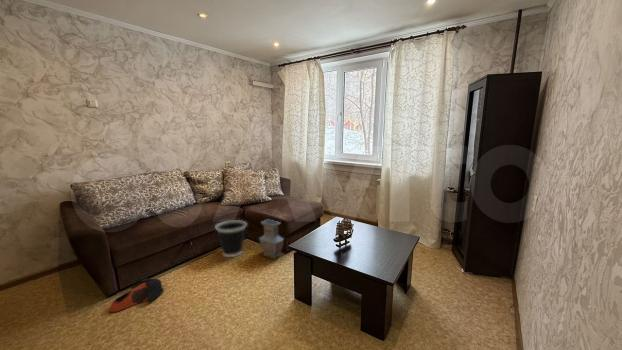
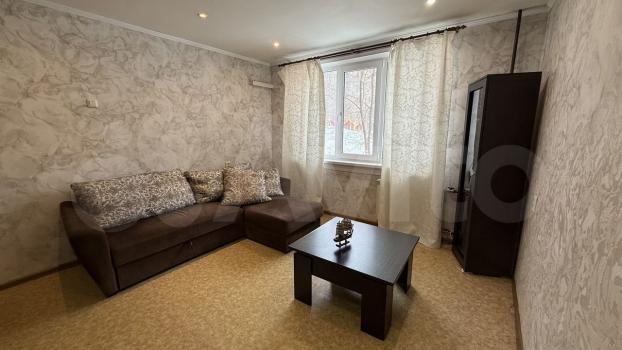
- vase (271, 238)
- bag (136, 292)
- wastebasket (231, 238)
